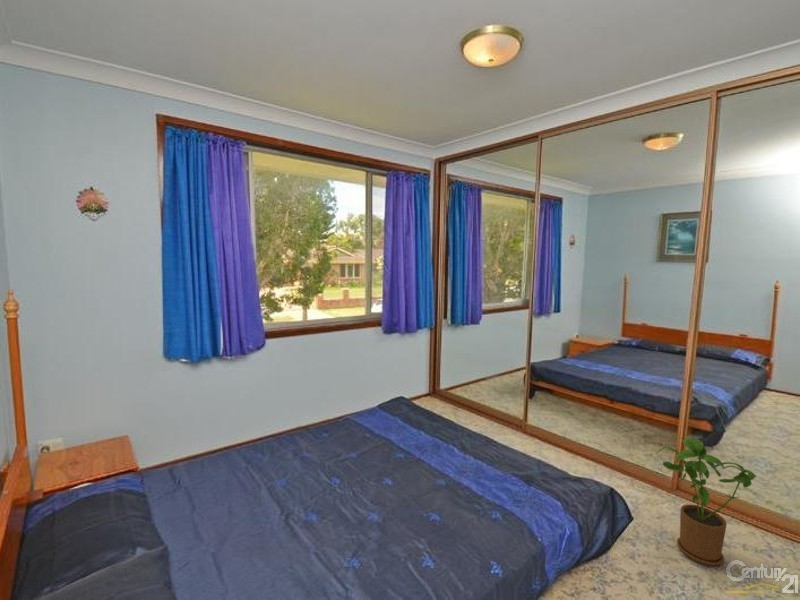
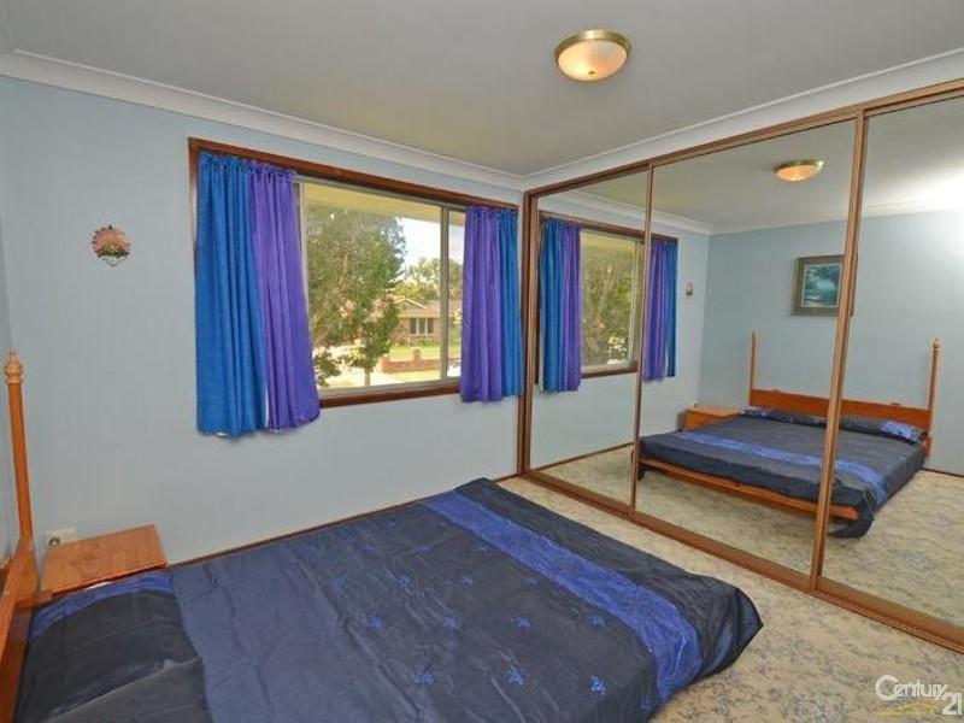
- house plant (696, 495)
